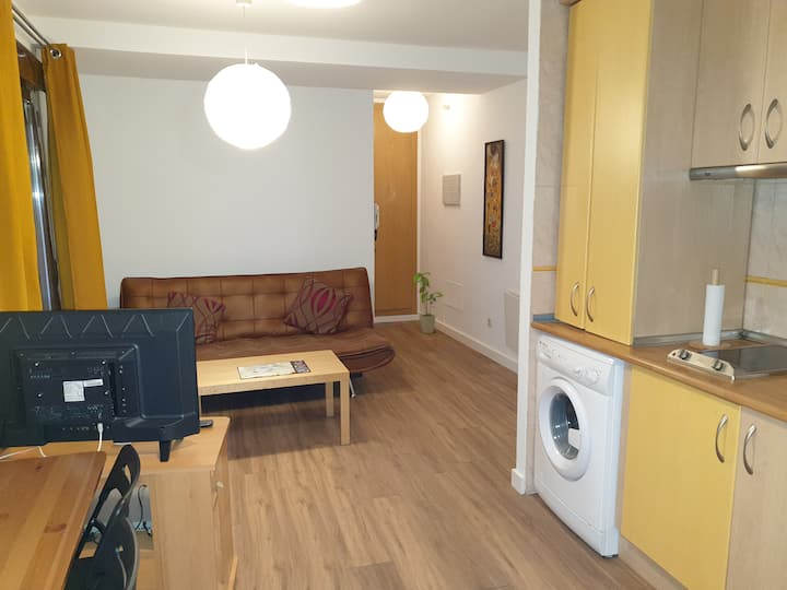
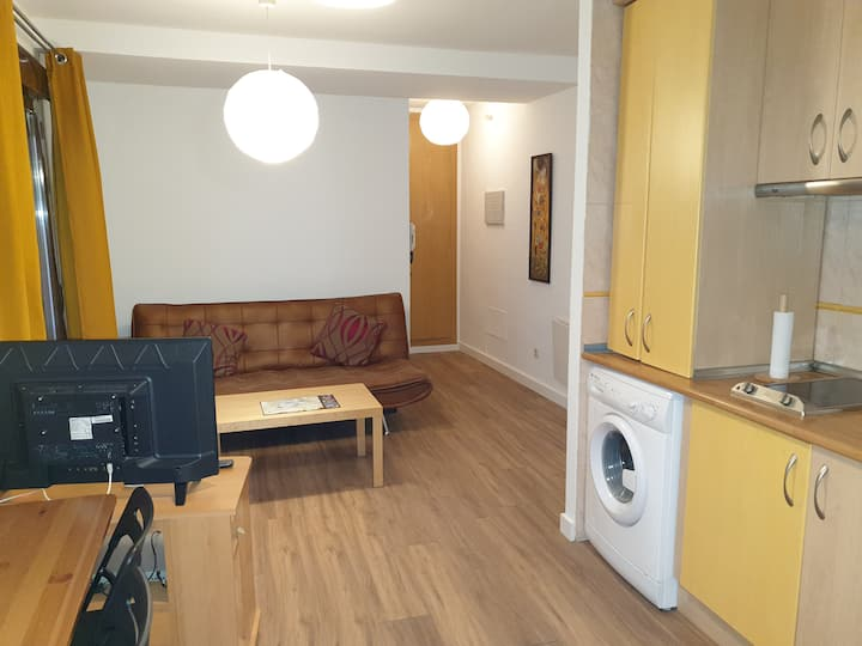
- house plant (426, 303)
